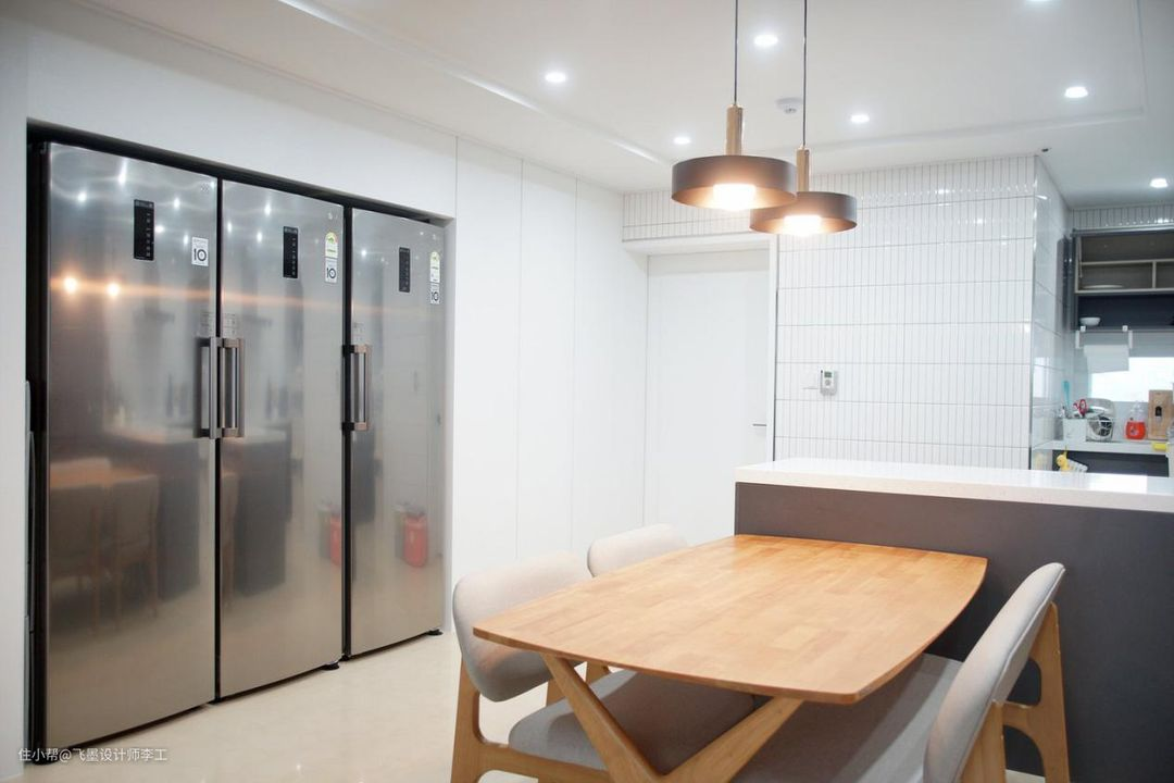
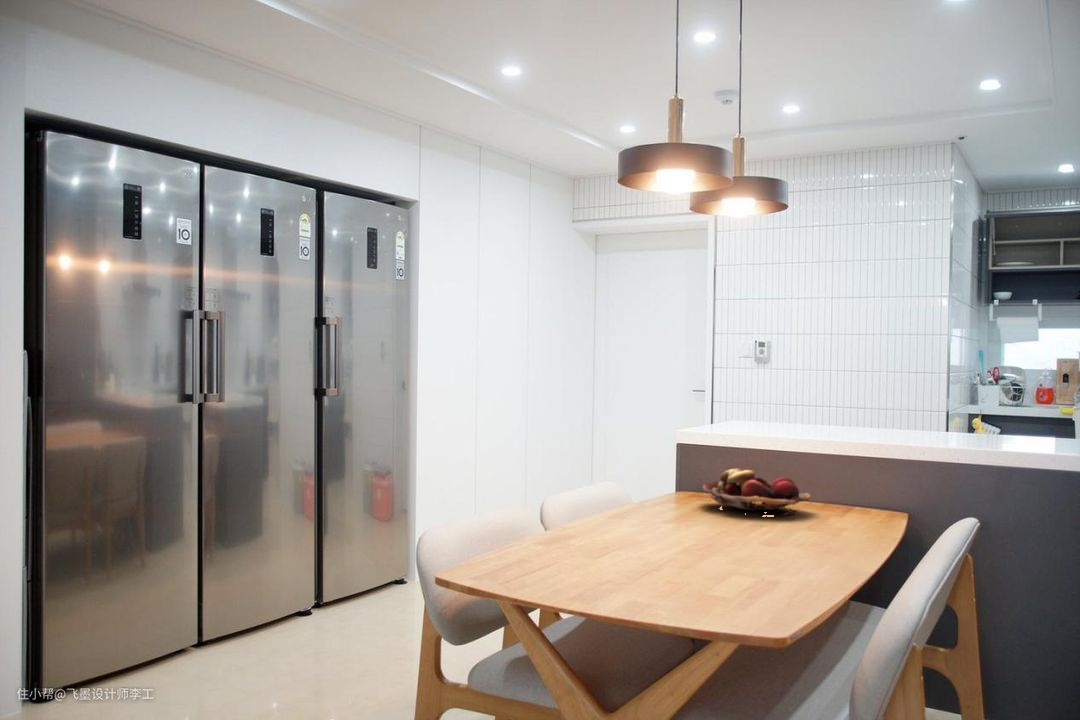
+ fruit basket (752, 489)
